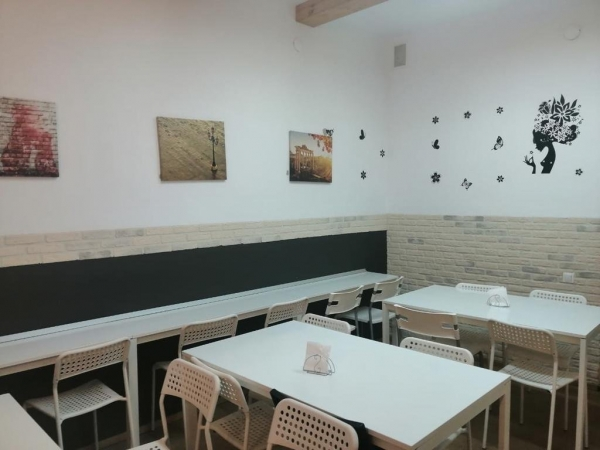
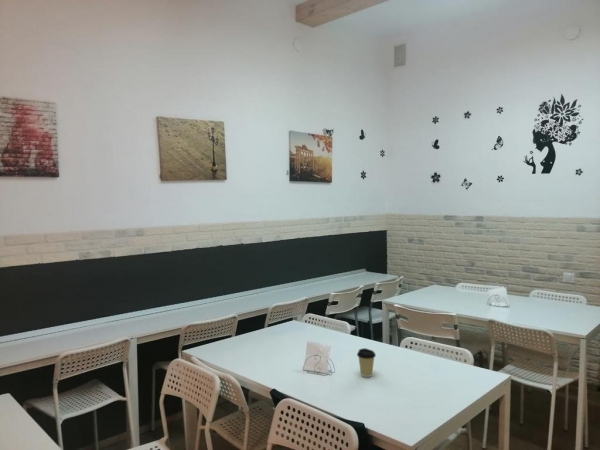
+ coffee cup (366, 363)
